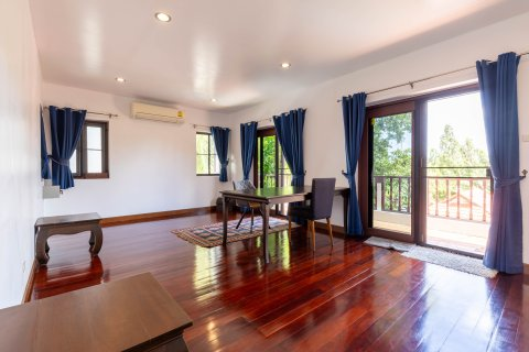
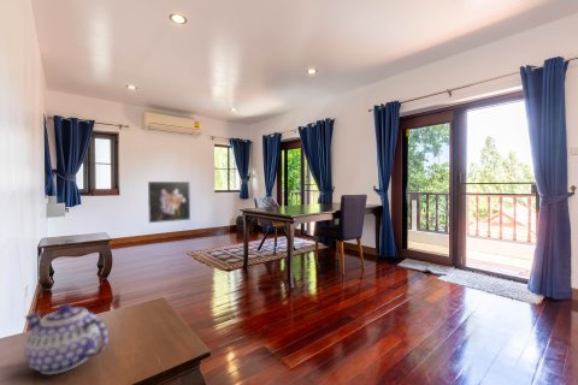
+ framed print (170, 201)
+ teapot (64, 332)
